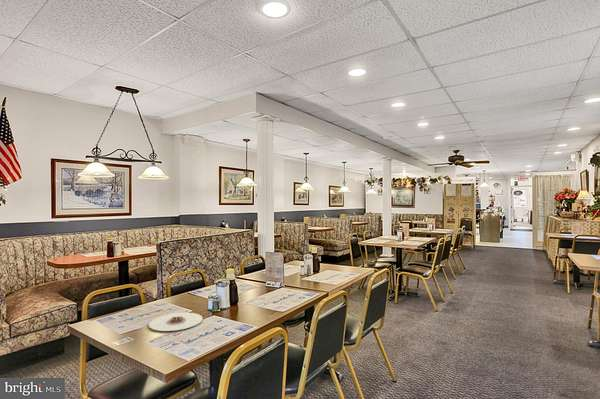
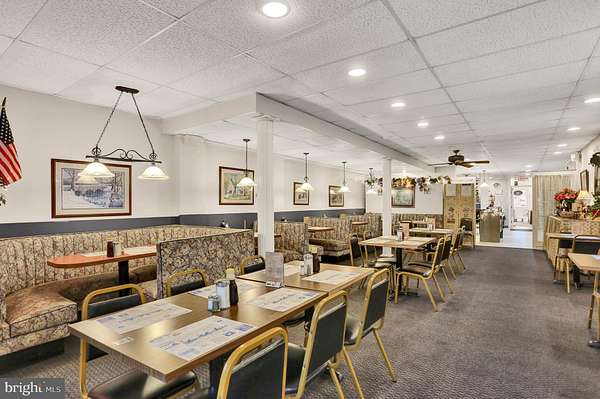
- plate (176, 318)
